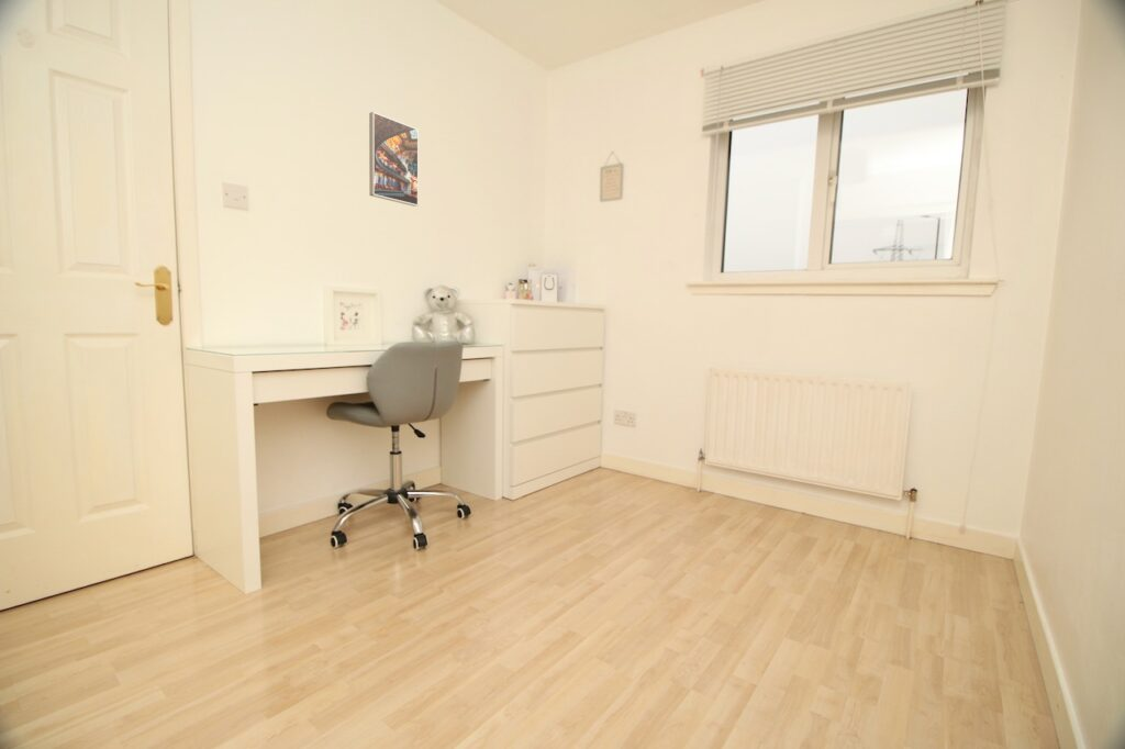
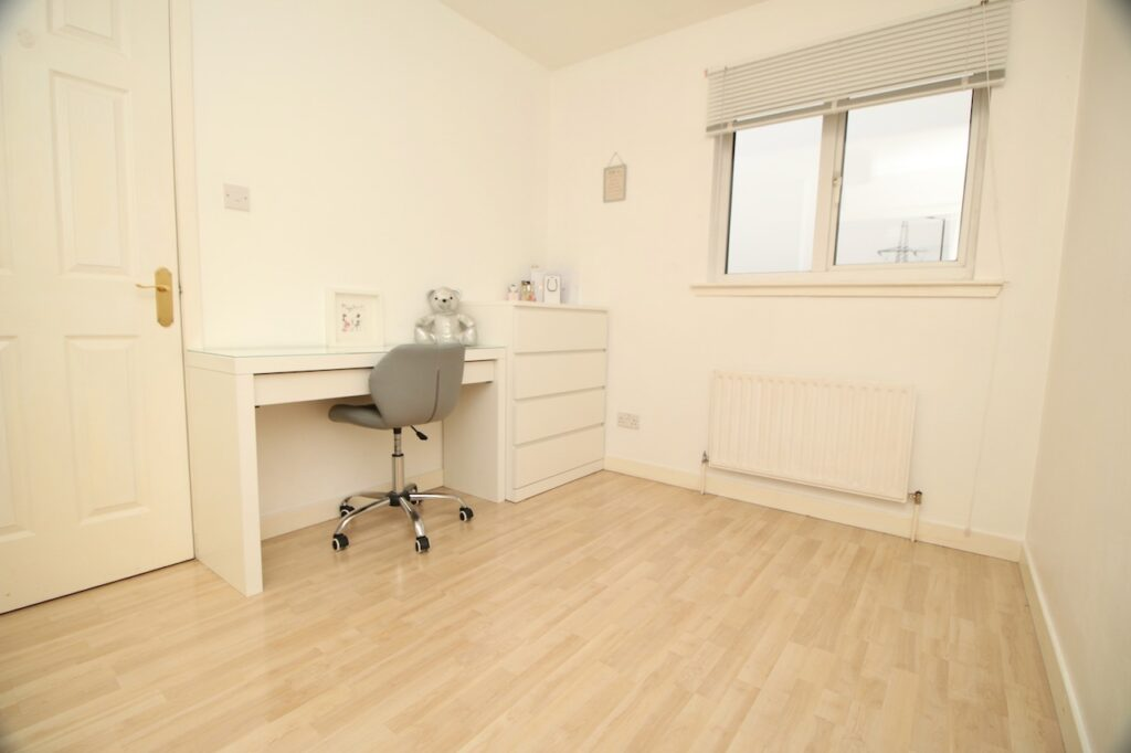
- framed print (394, 161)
